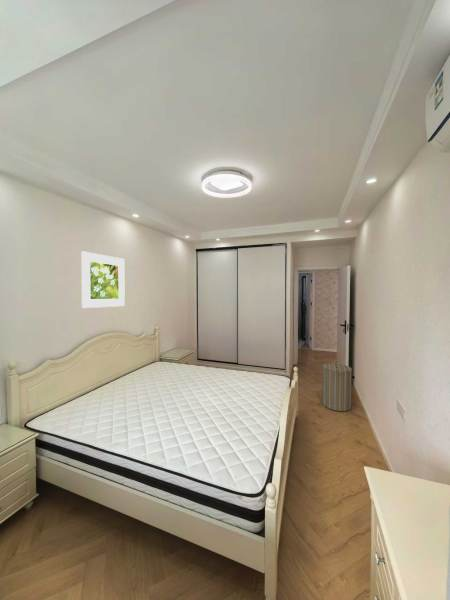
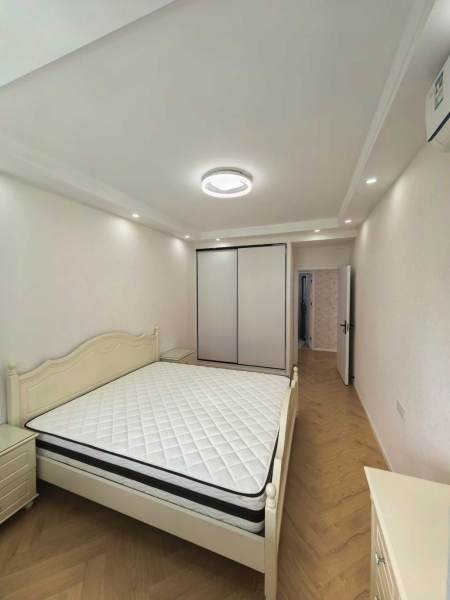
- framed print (105, 281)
- laundry hamper (336, 383)
